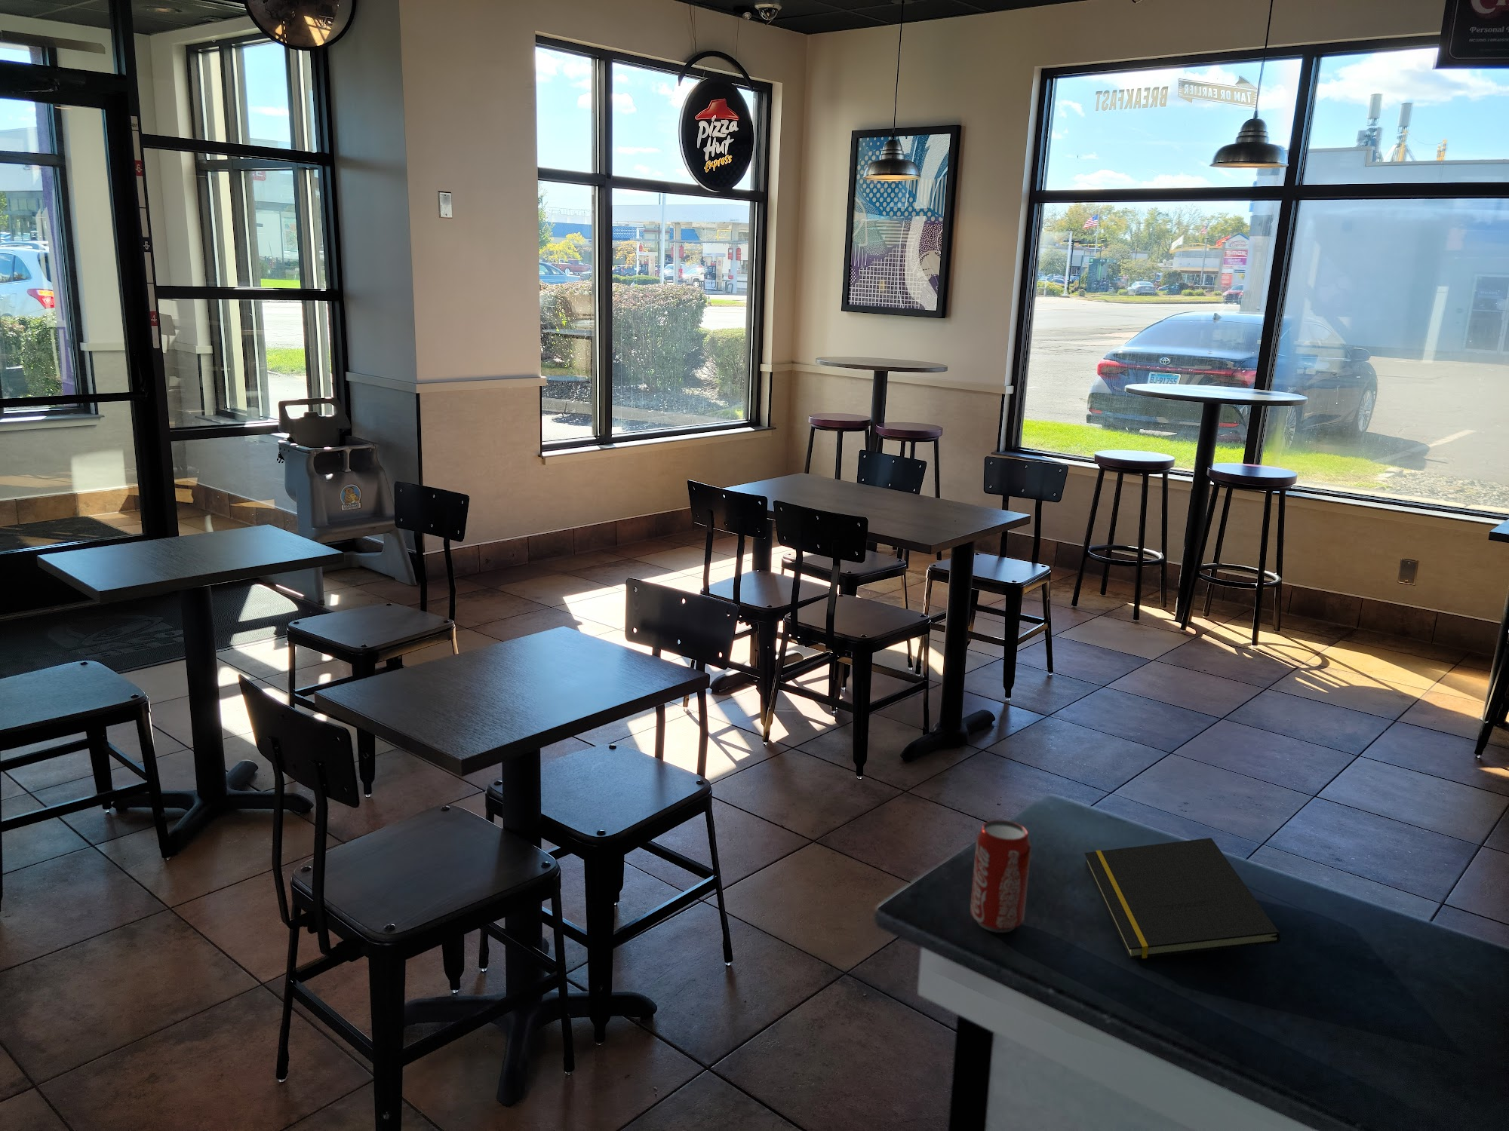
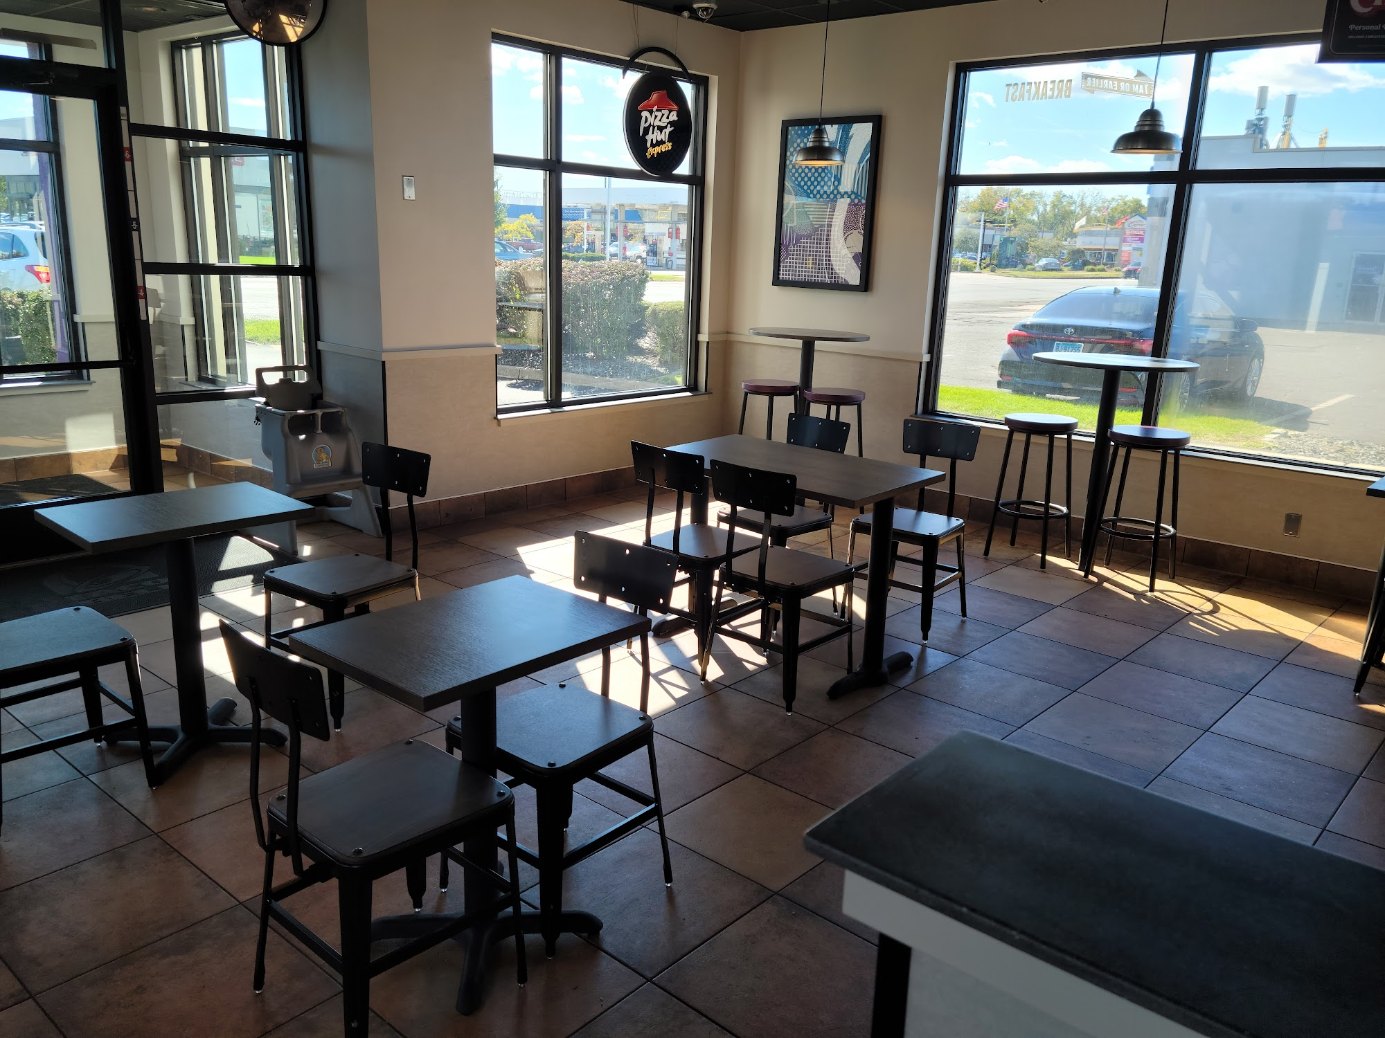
- notepad (1173, 893)
- beverage can (1000, 876)
